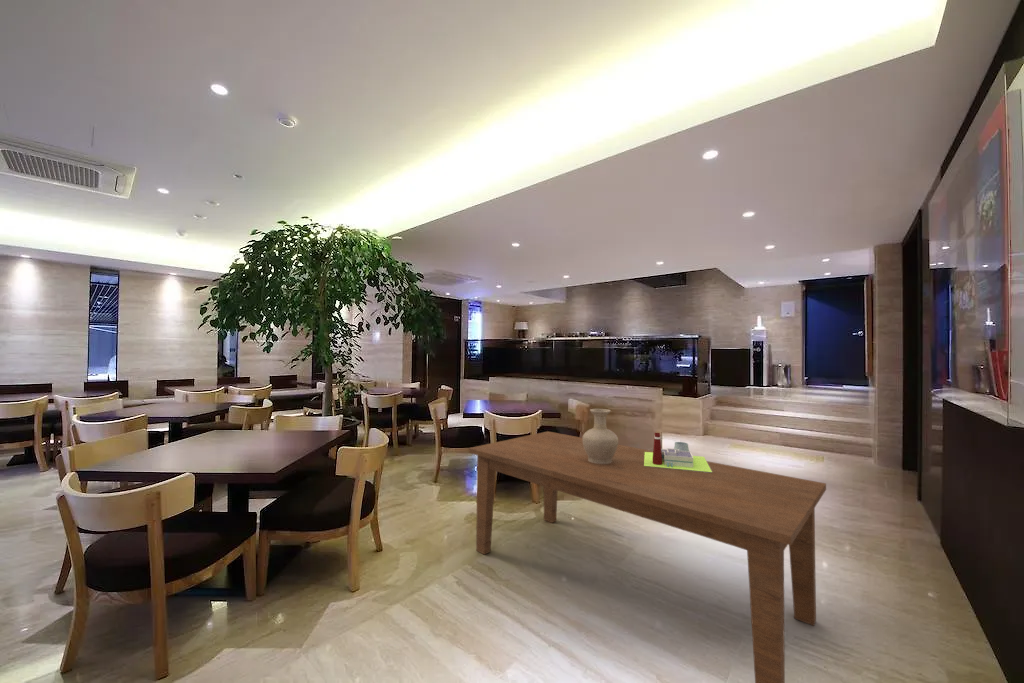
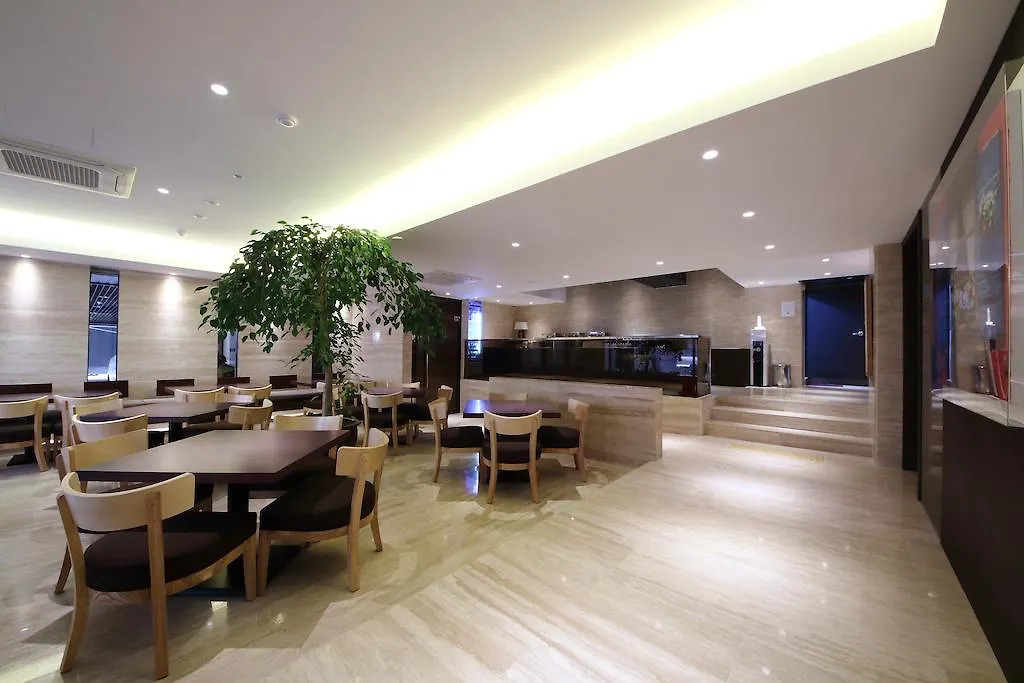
- architectural model (675, 446)
- vase (600, 435)
- dining table (624, 511)
